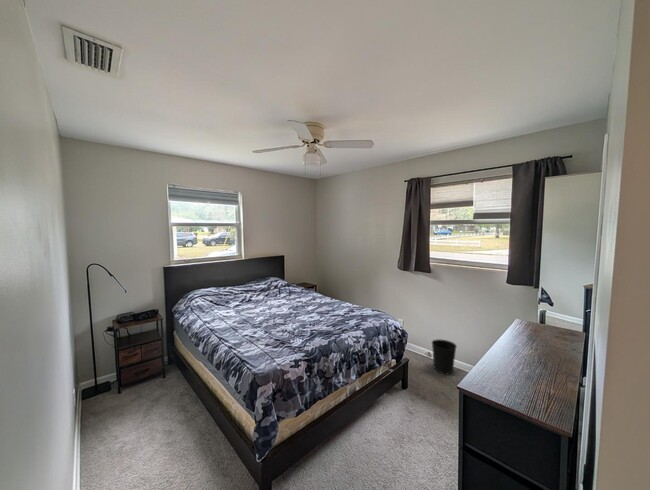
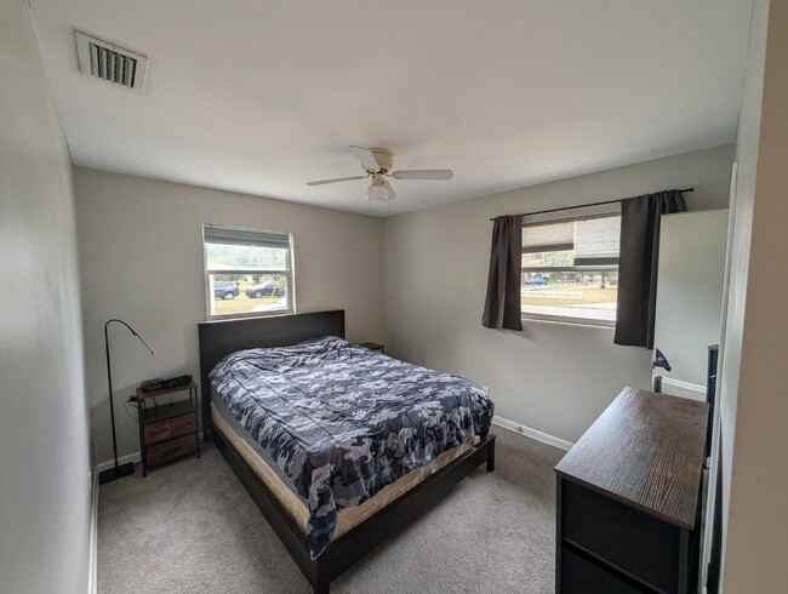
- wastebasket (443, 357)
